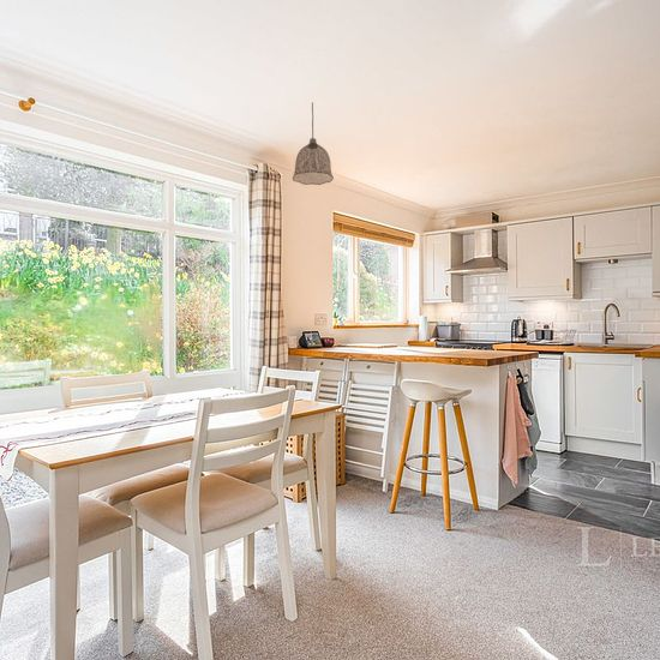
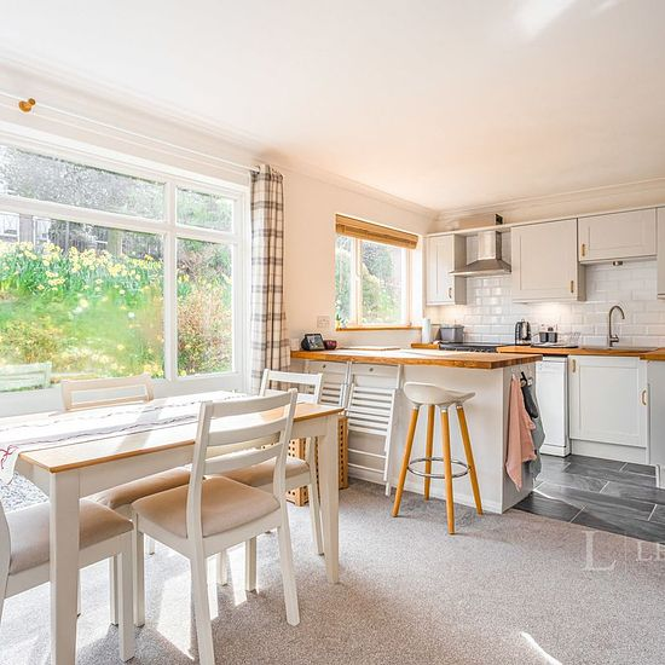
- pendant lamp (312, 140)
